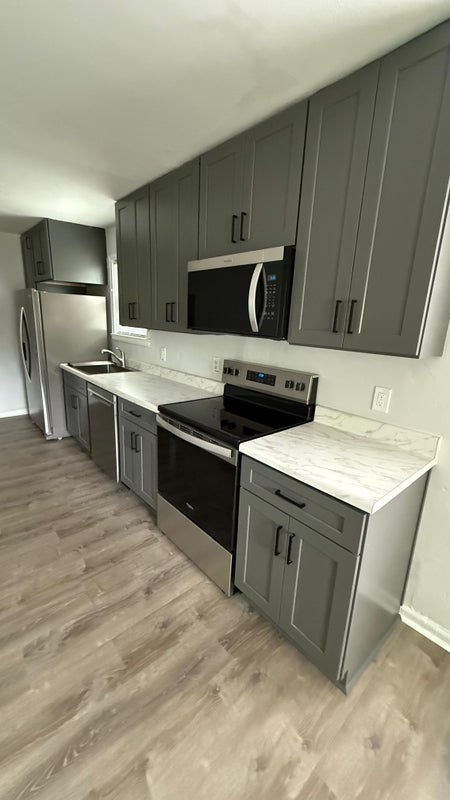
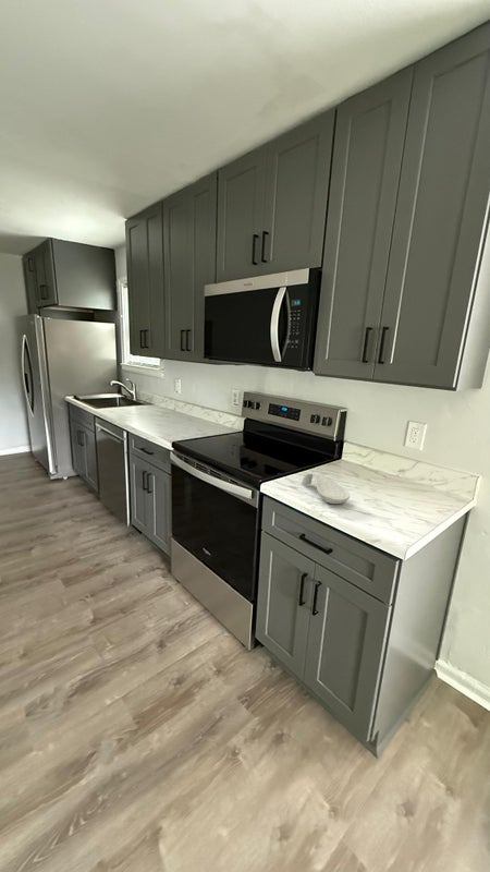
+ spoon rest (323, 486)
